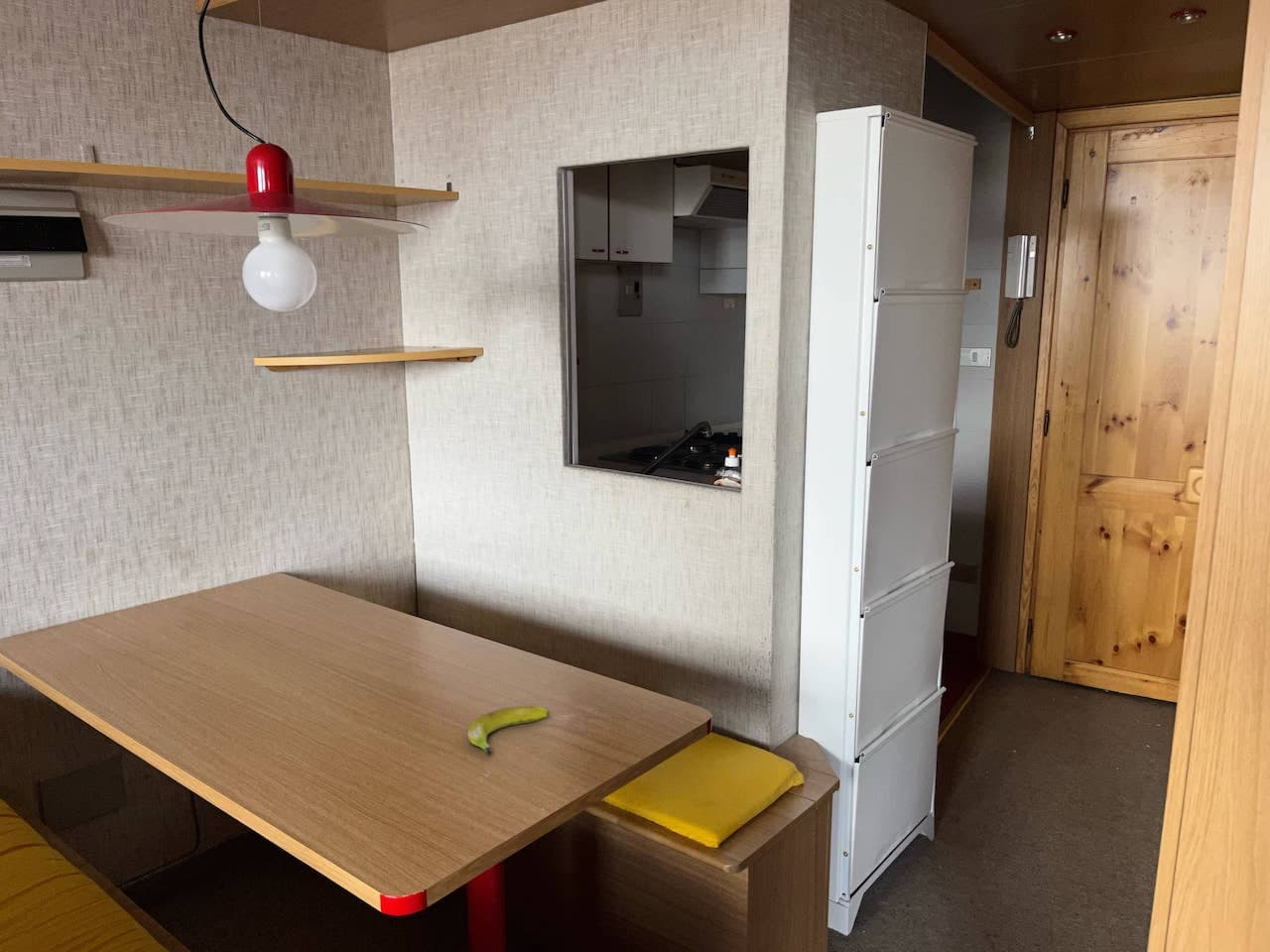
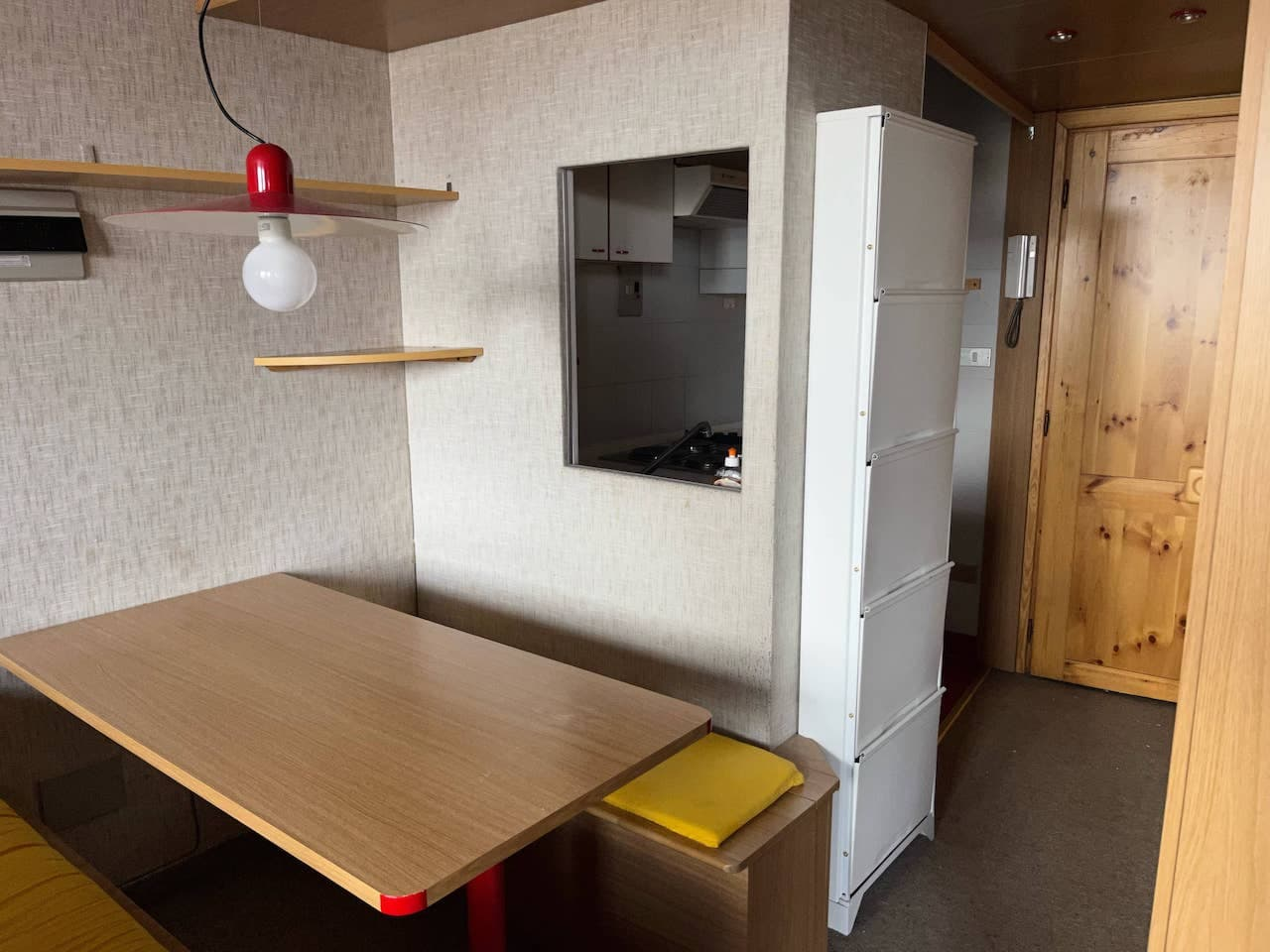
- banana (503, 724)
